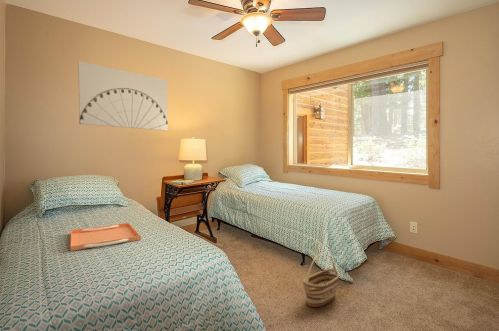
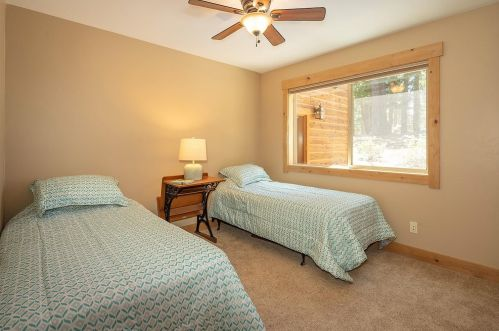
- basket (321, 276)
- wall art (127, 99)
- serving tray (104, 234)
